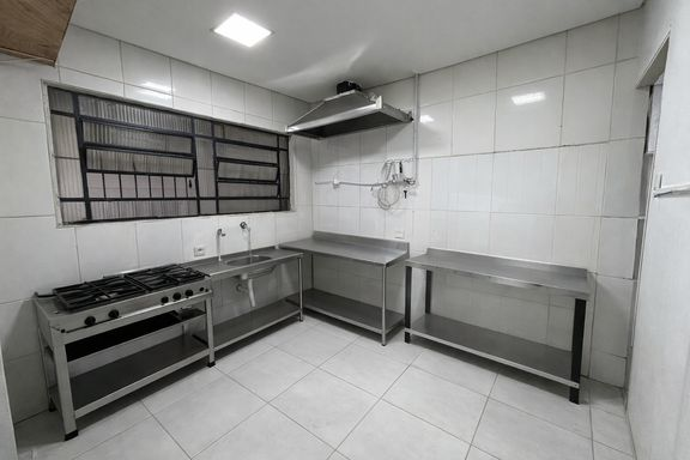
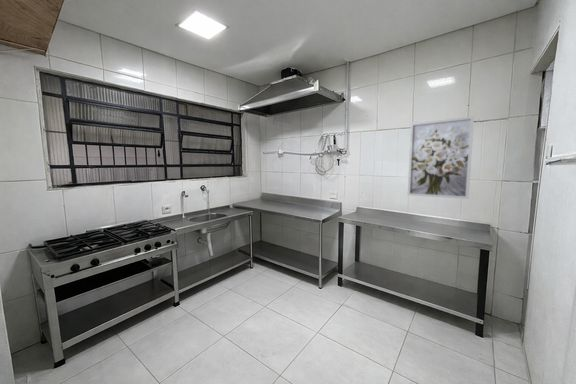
+ wall art (438, 159)
